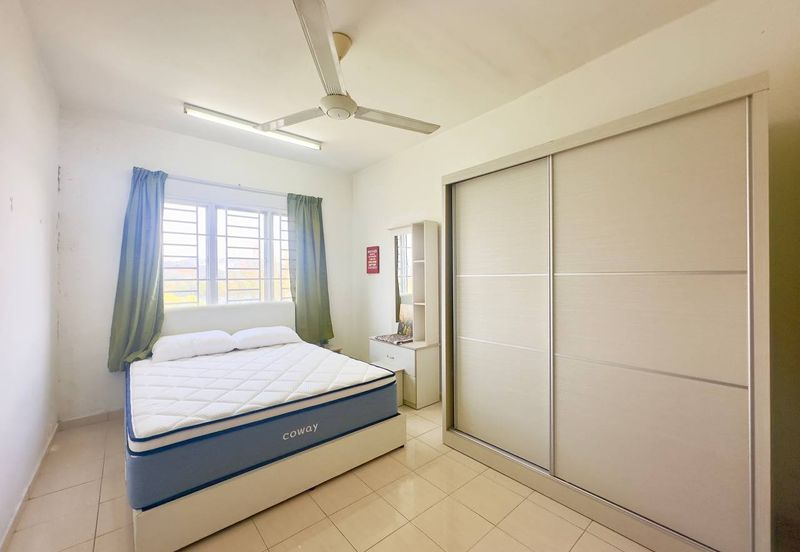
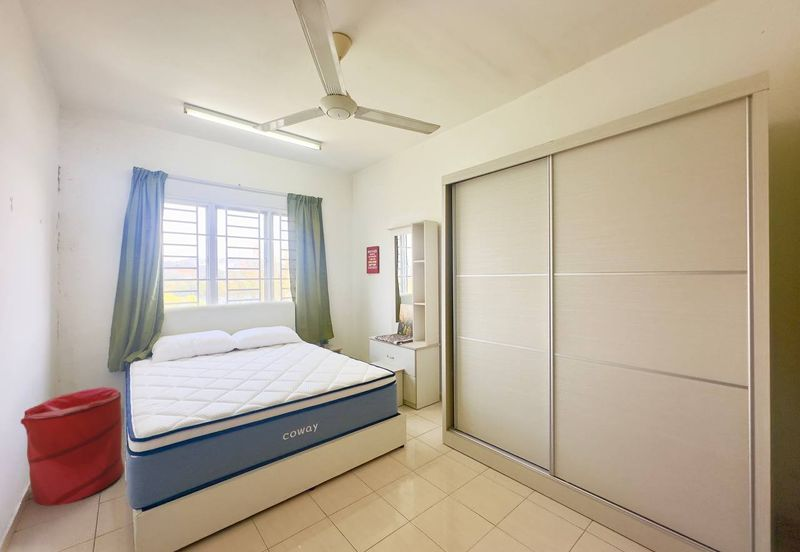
+ laundry hamper (77, 441)
